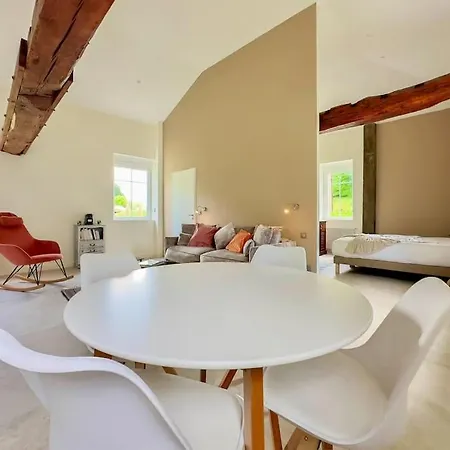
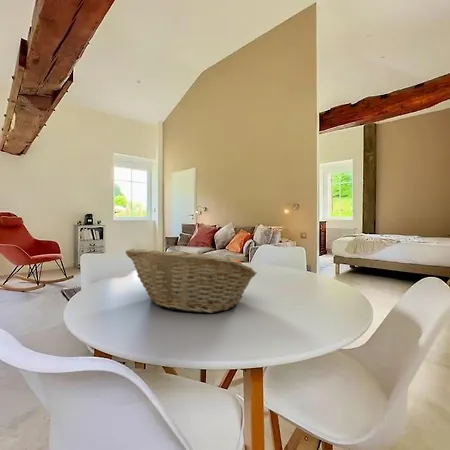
+ fruit basket (190, 274)
